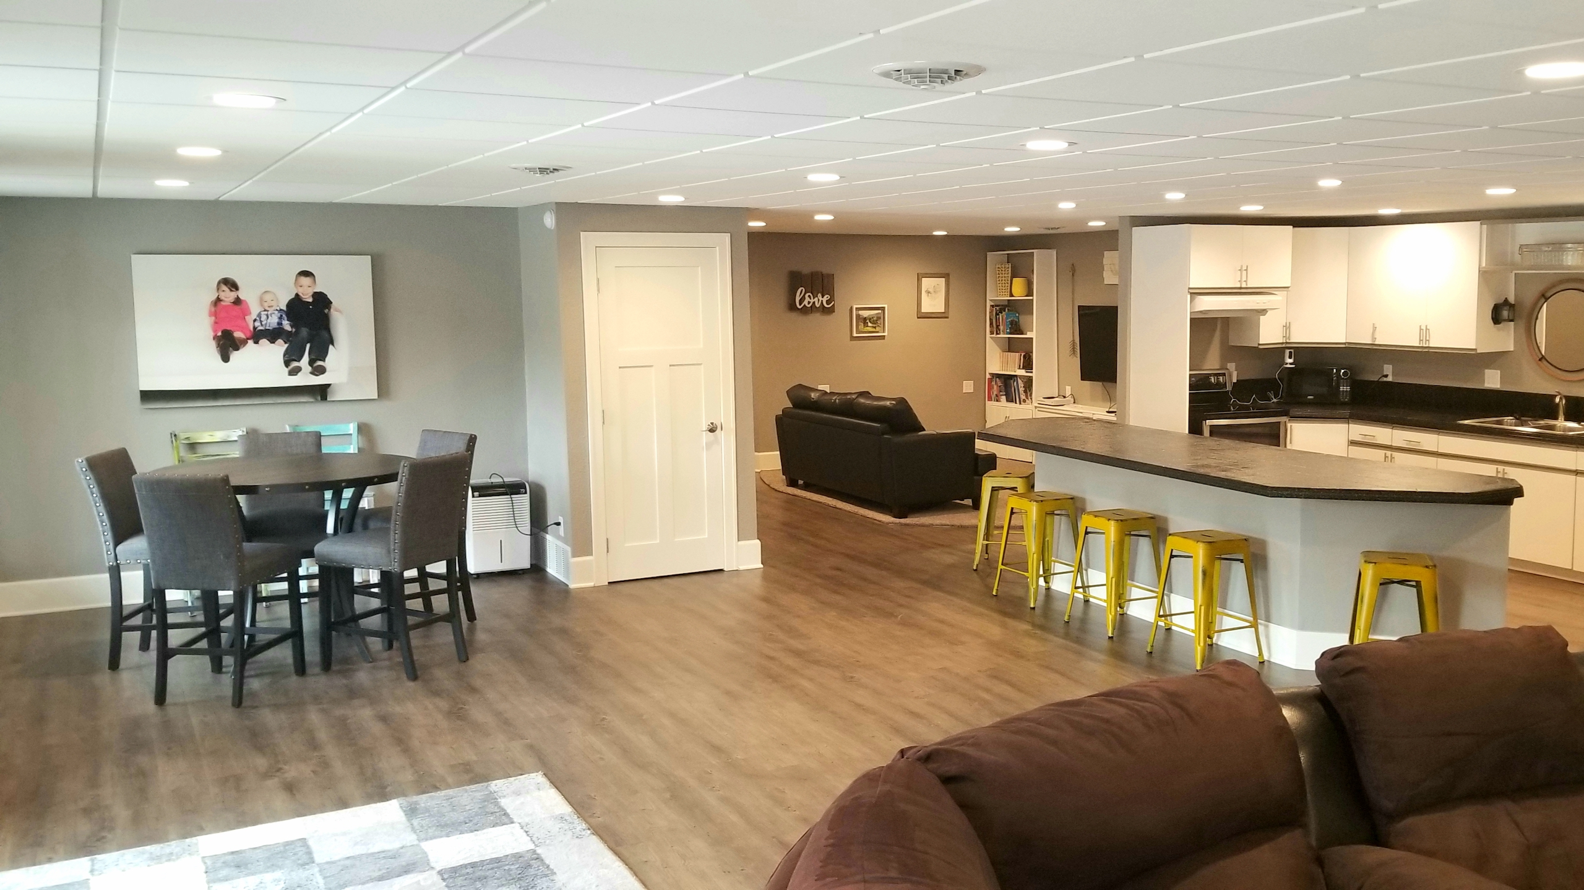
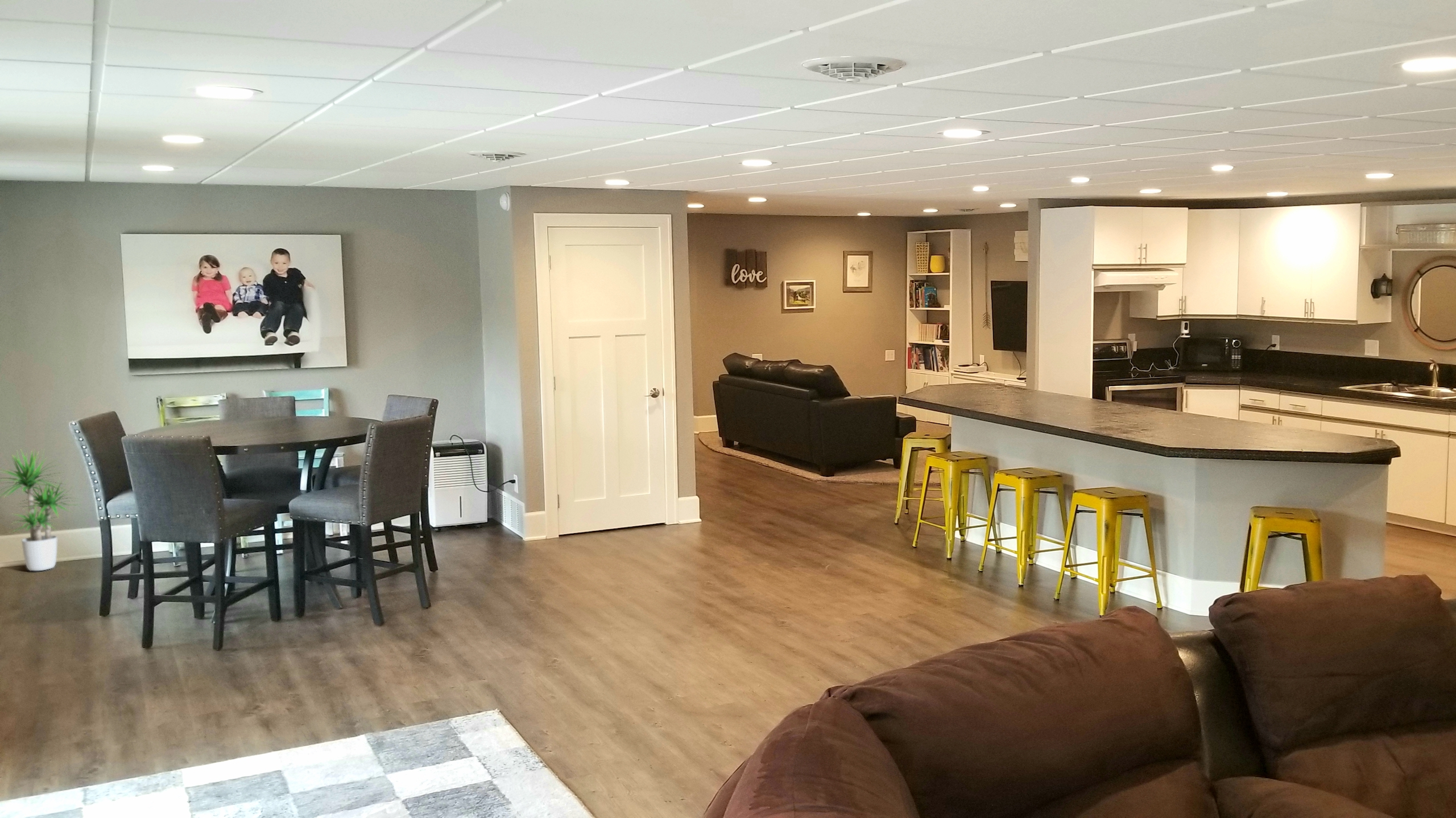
+ potted plant (36, 509)
